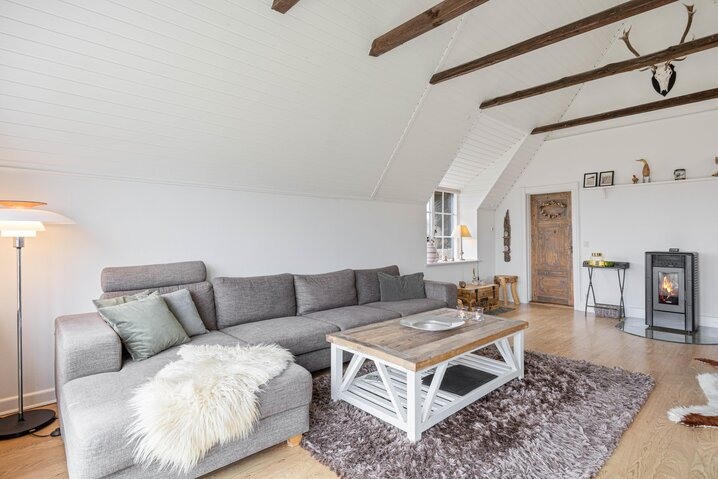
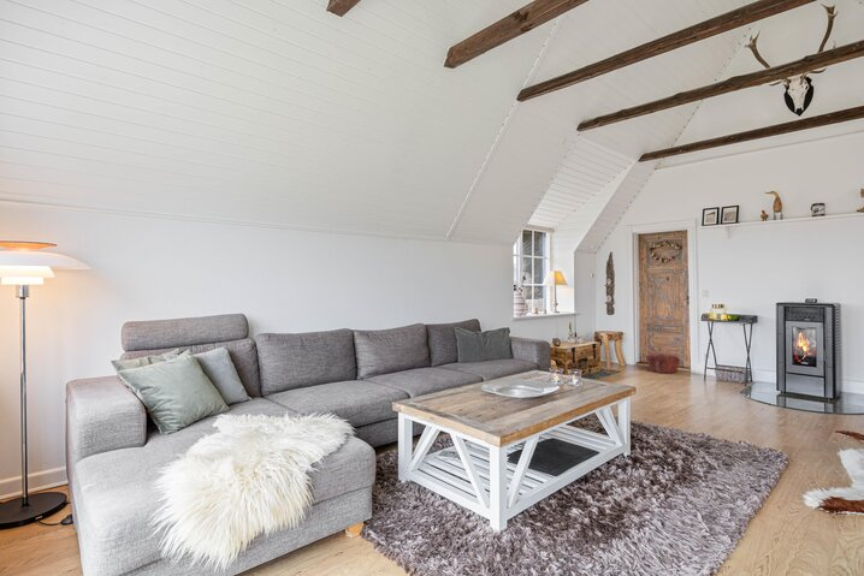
+ woven basket (663, 362)
